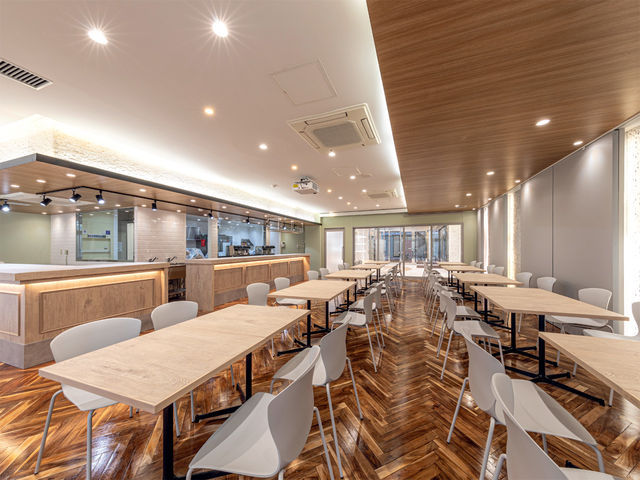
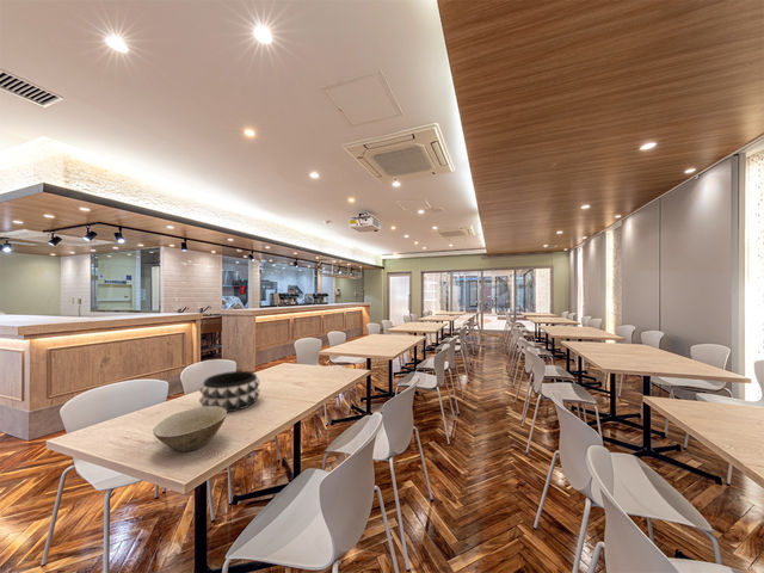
+ decorative bowl (230, 390)
+ bowl (191, 431)
